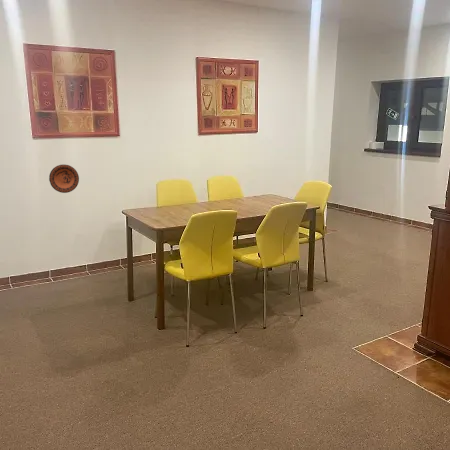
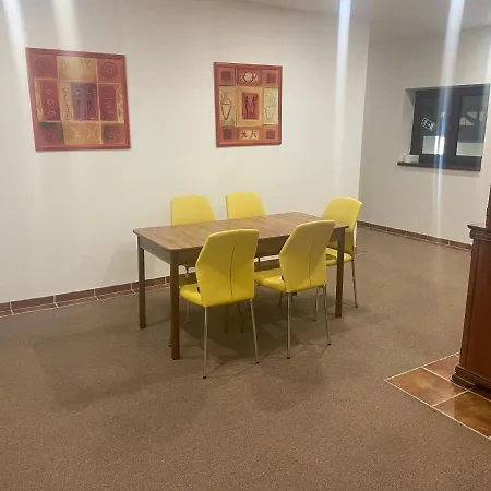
- decorative plate (64, 178)
